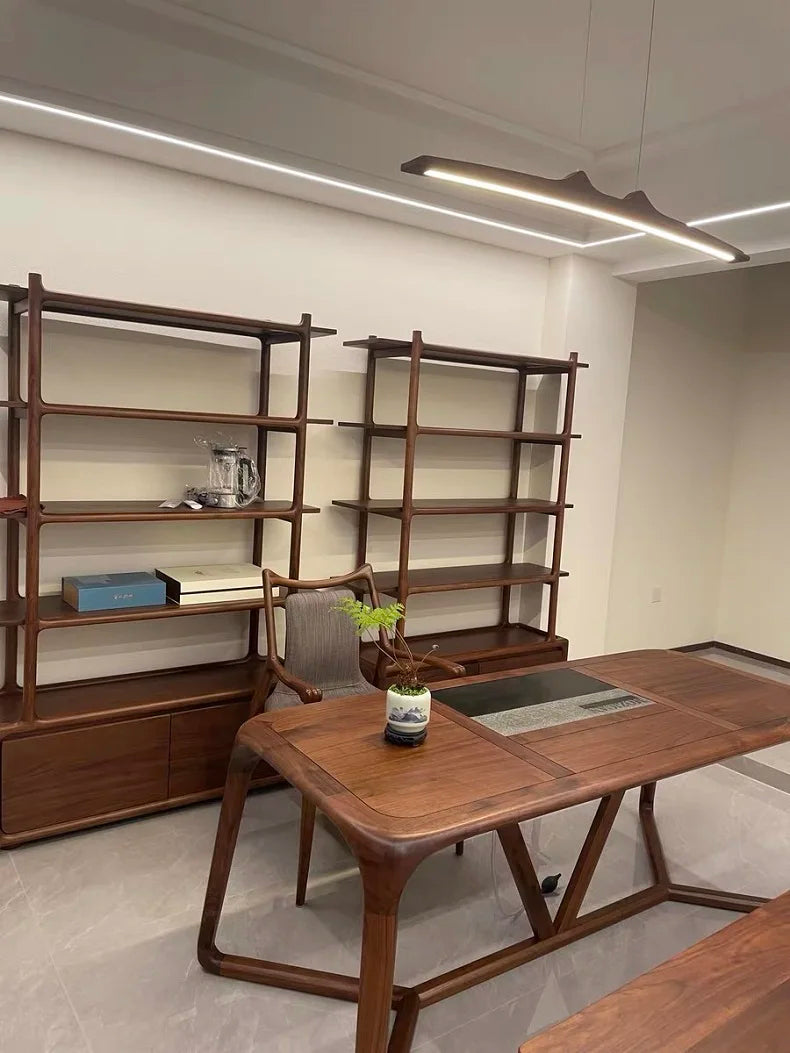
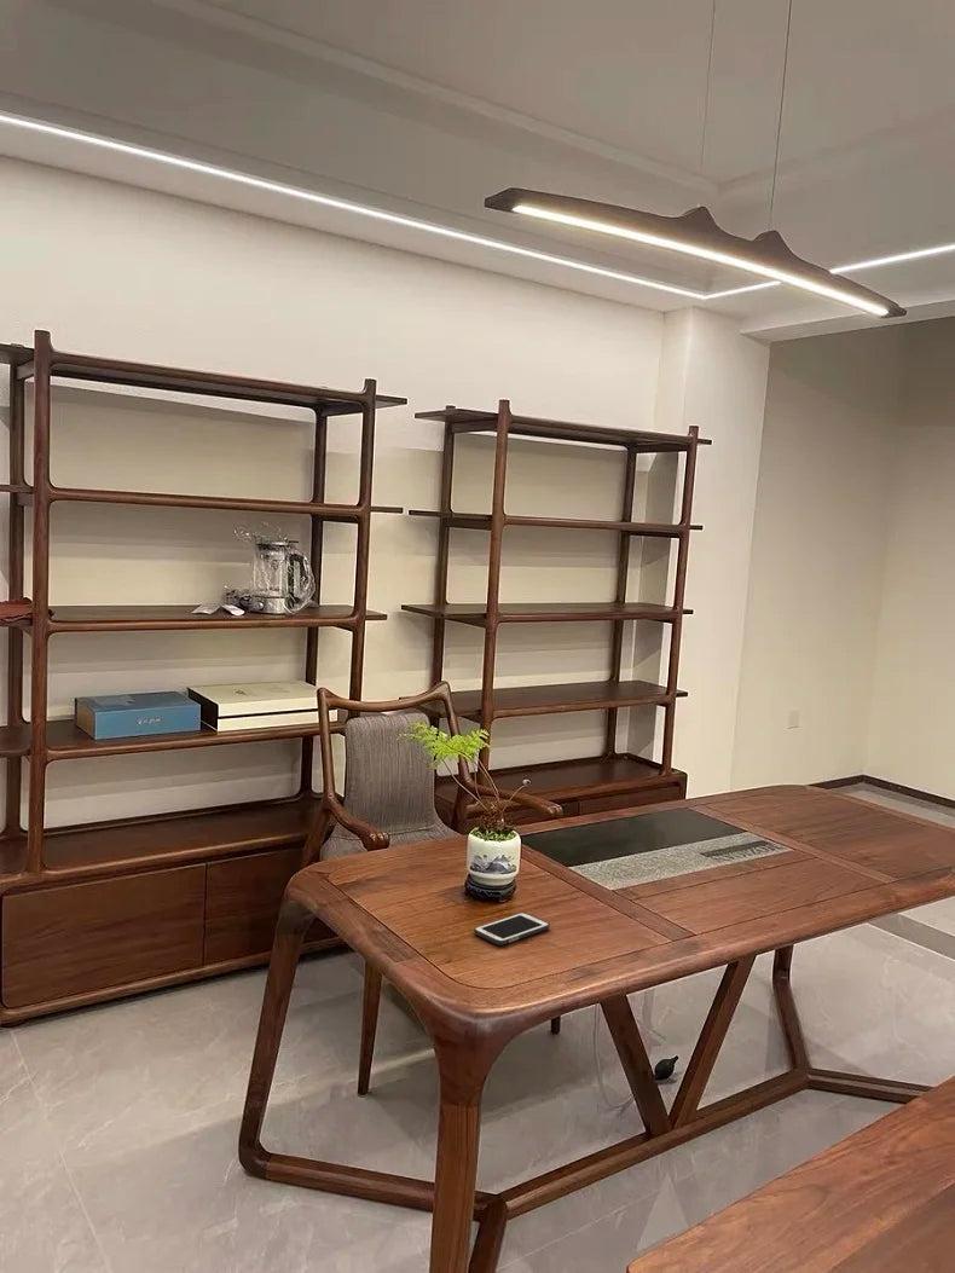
+ cell phone (511, 928)
